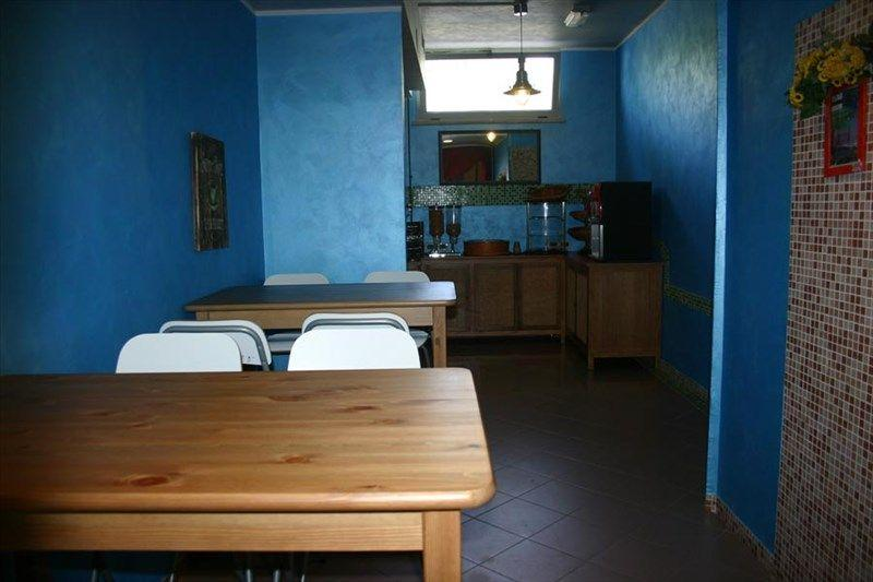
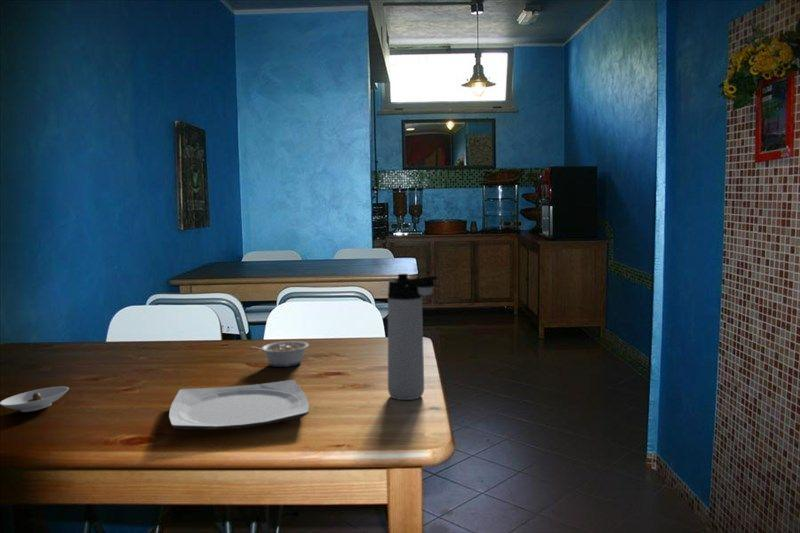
+ legume (284, 353)
+ plate (240, 406)
+ saucer (35, 400)
+ thermos bottle (412, 336)
